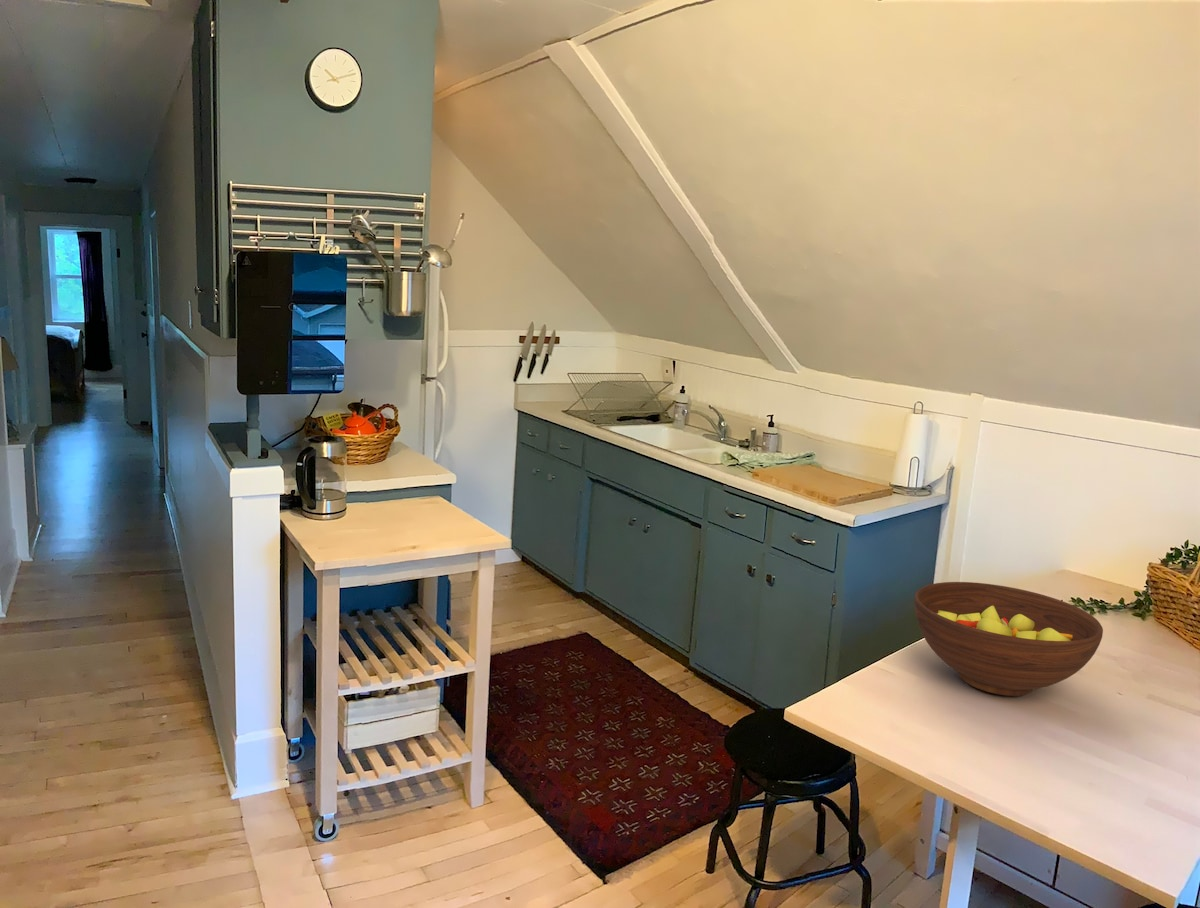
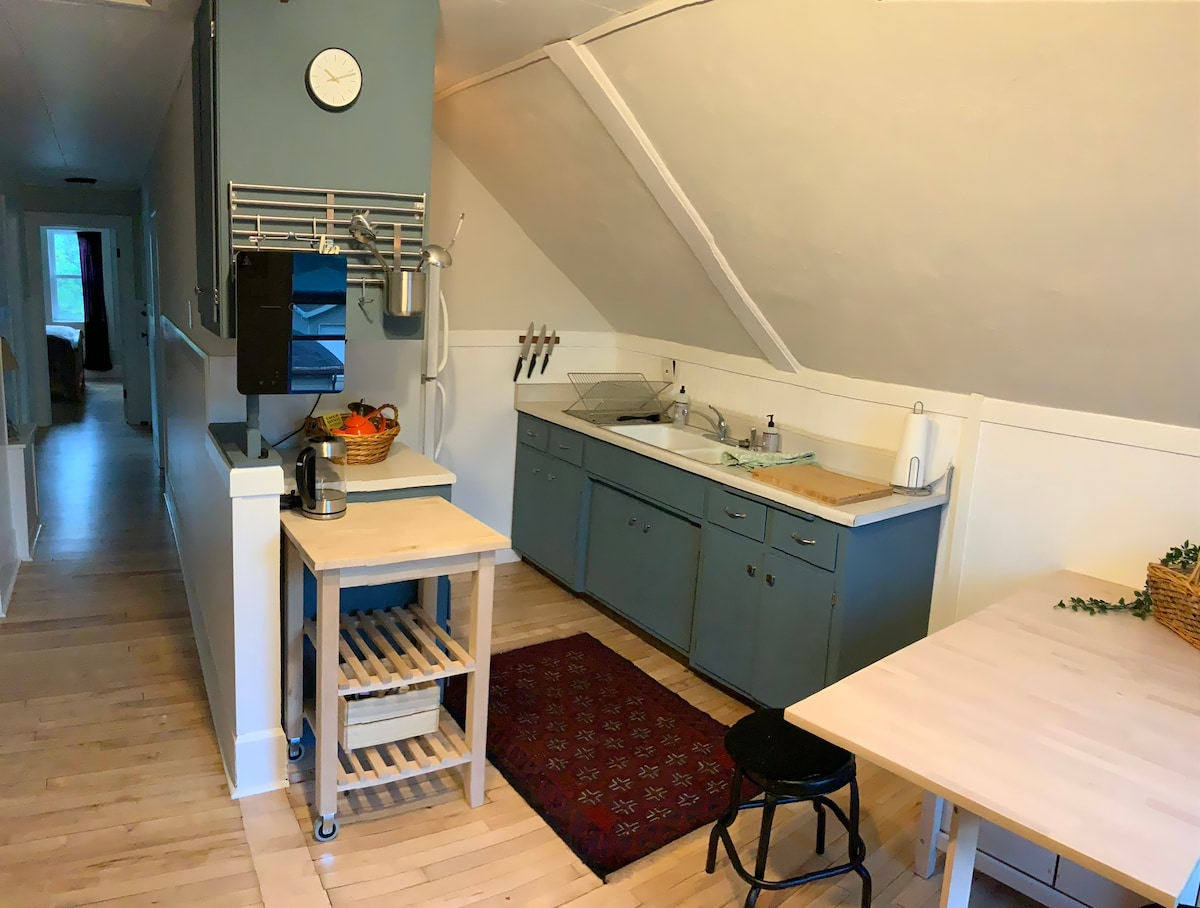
- fruit bowl (1000, 646)
